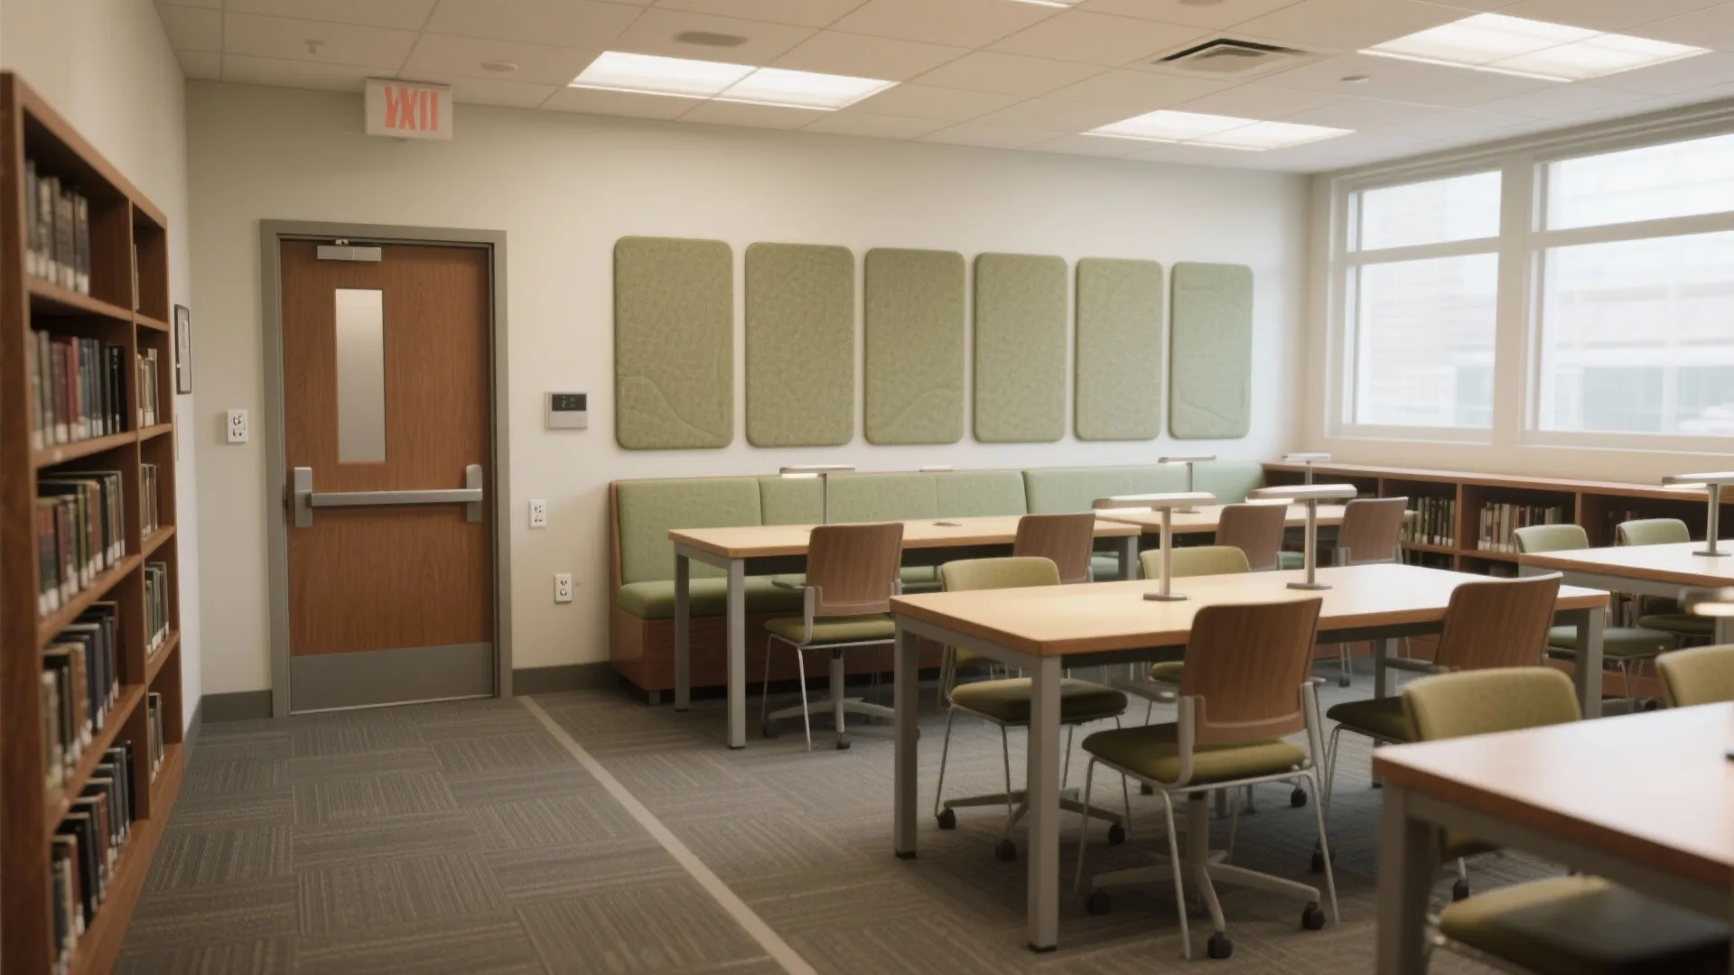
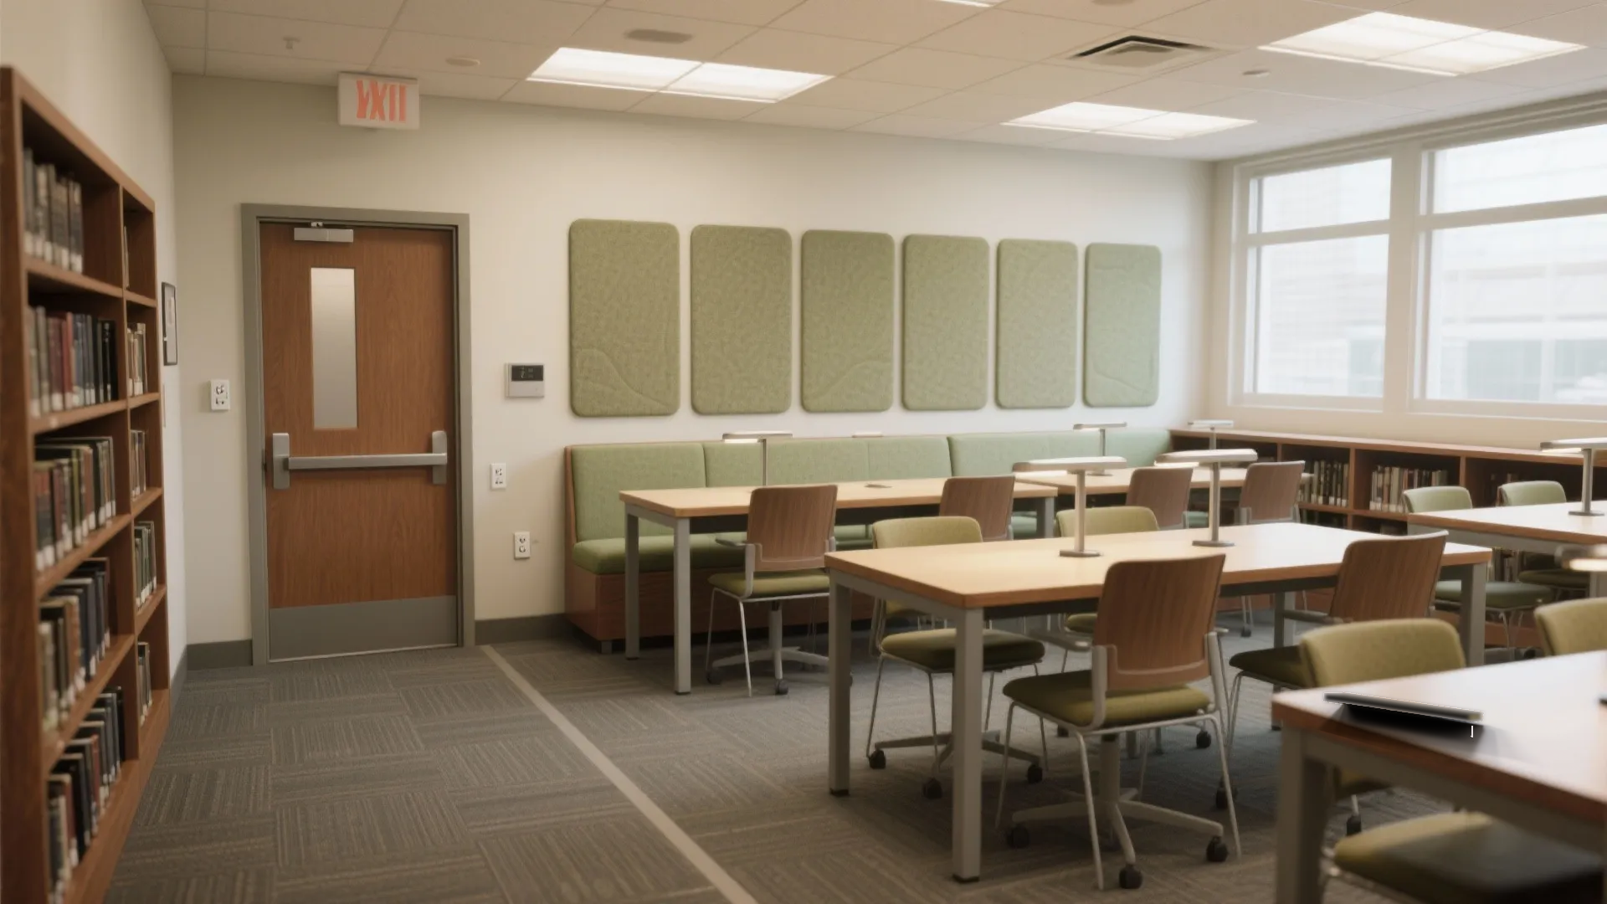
+ notepad (1404, 706)
